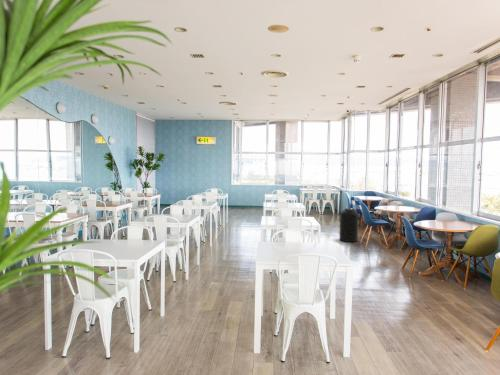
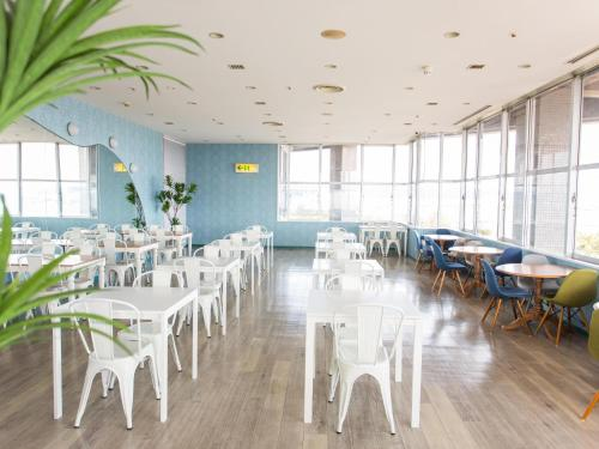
- trash can (348, 224)
